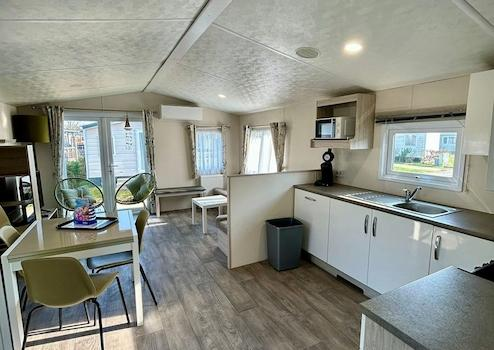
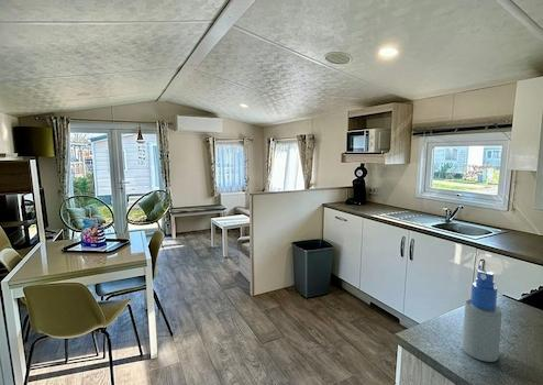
+ spray bottle (483, 311)
